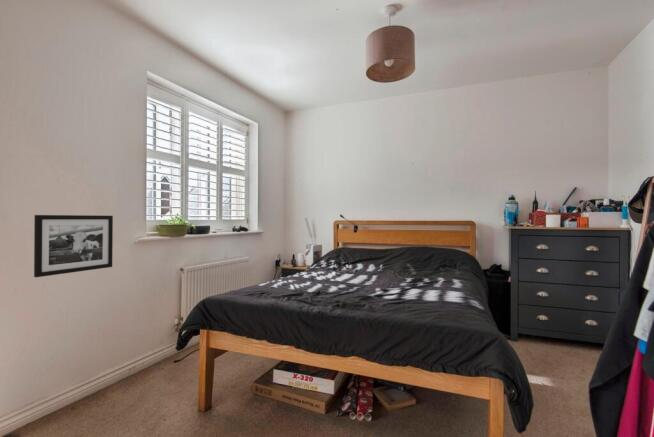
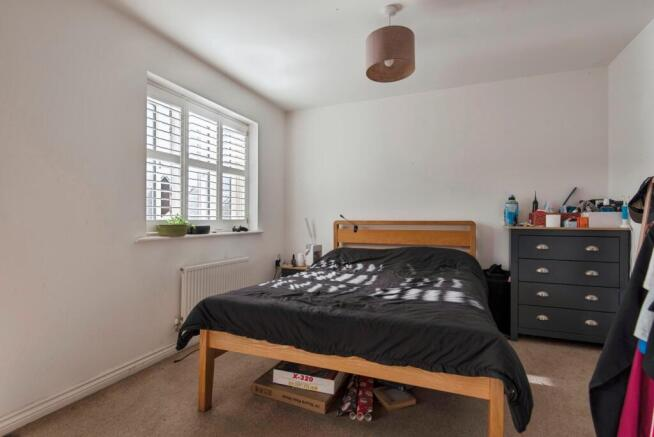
- picture frame (77, 243)
